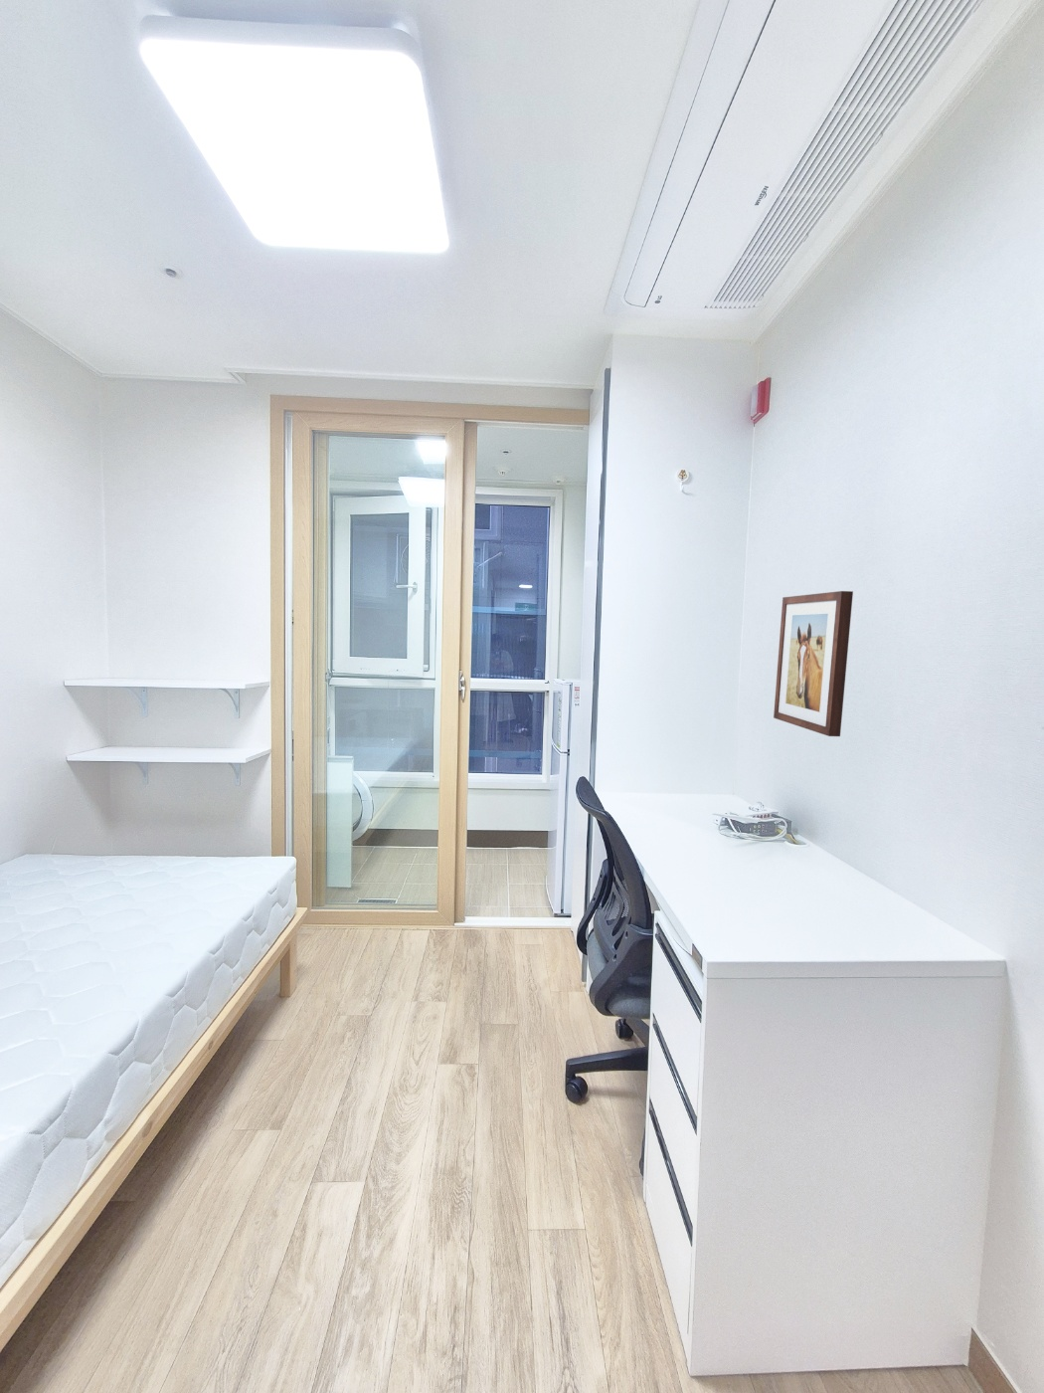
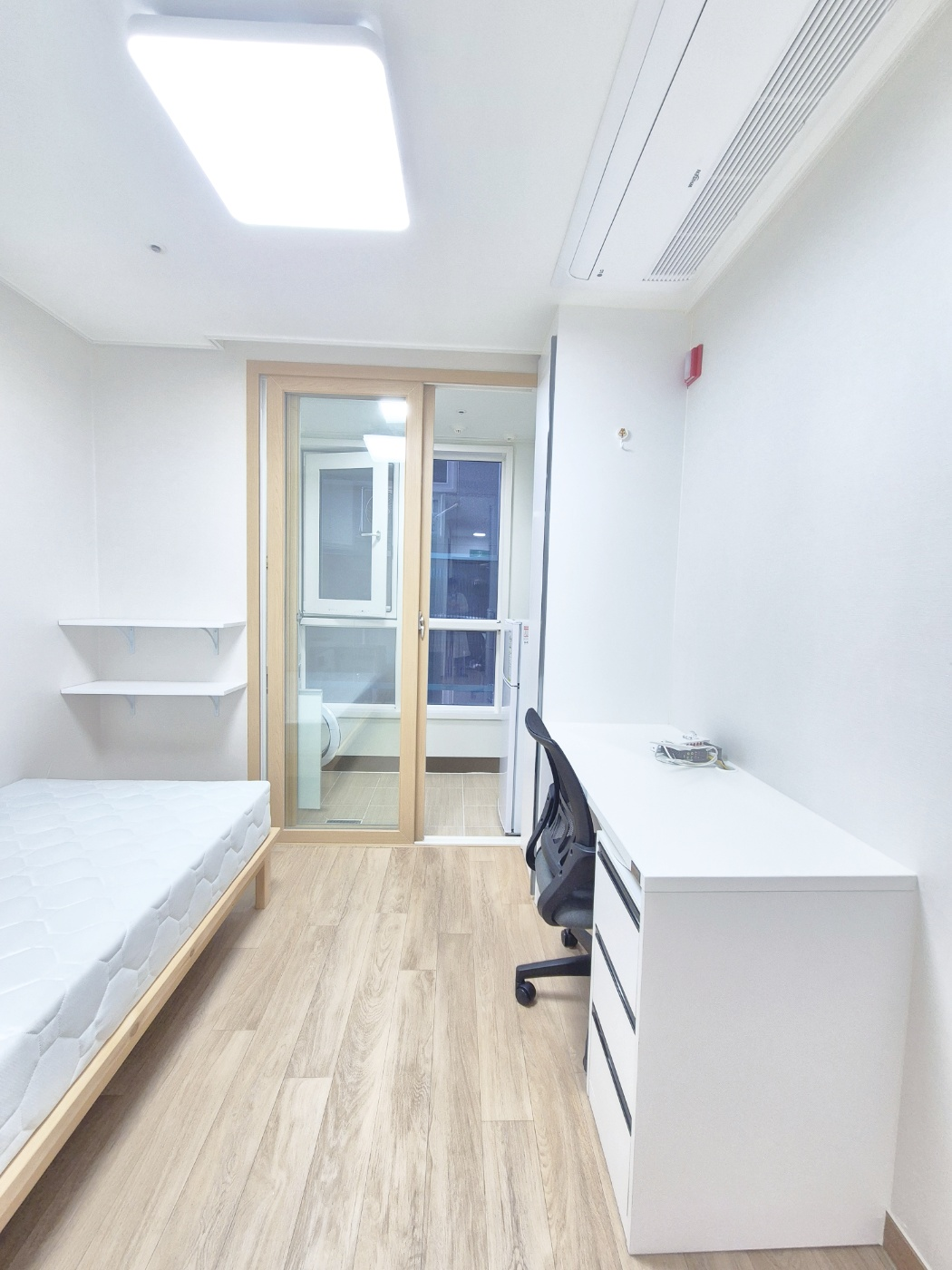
- wall art (808, 660)
